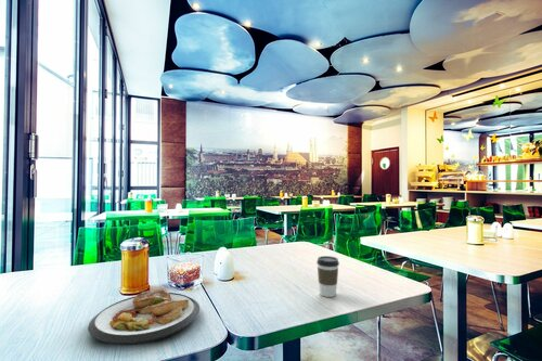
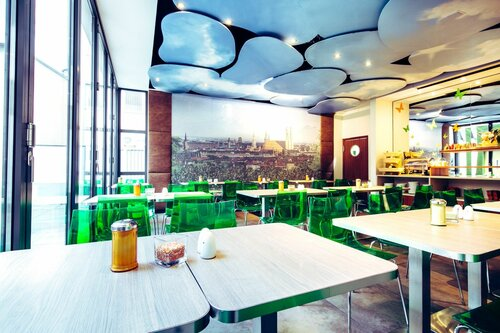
- coffee cup (327, 275)
- plate (147, 311)
